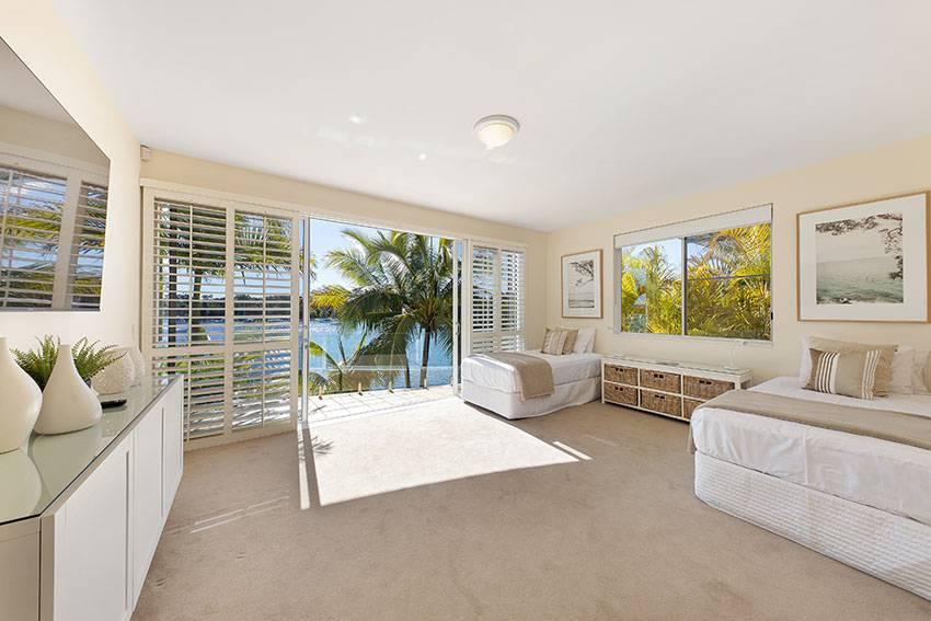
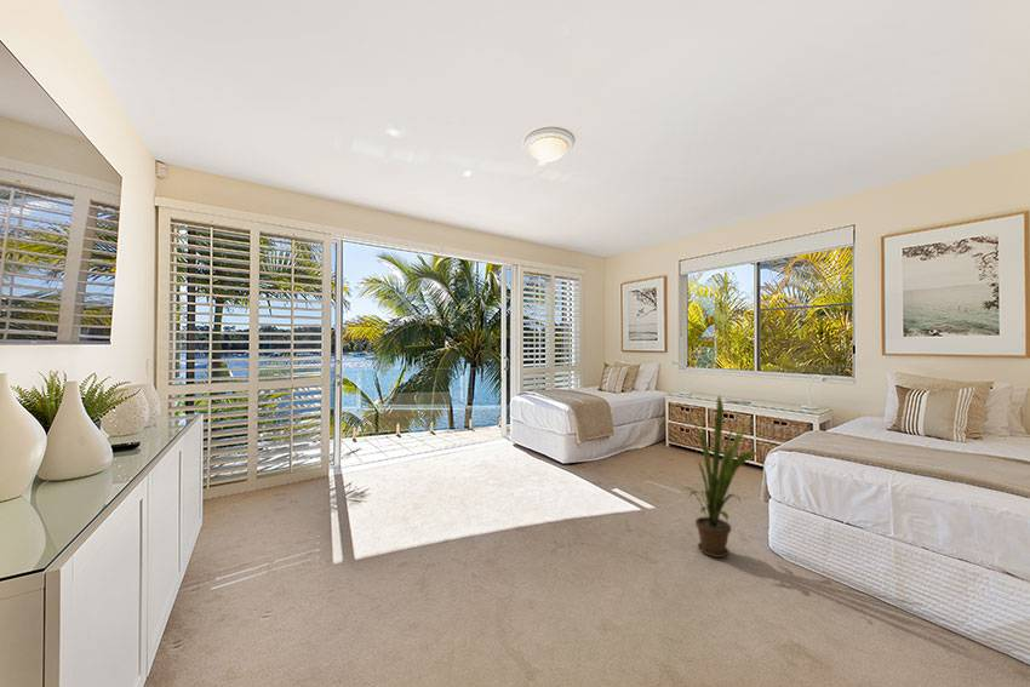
+ house plant (710, 473)
